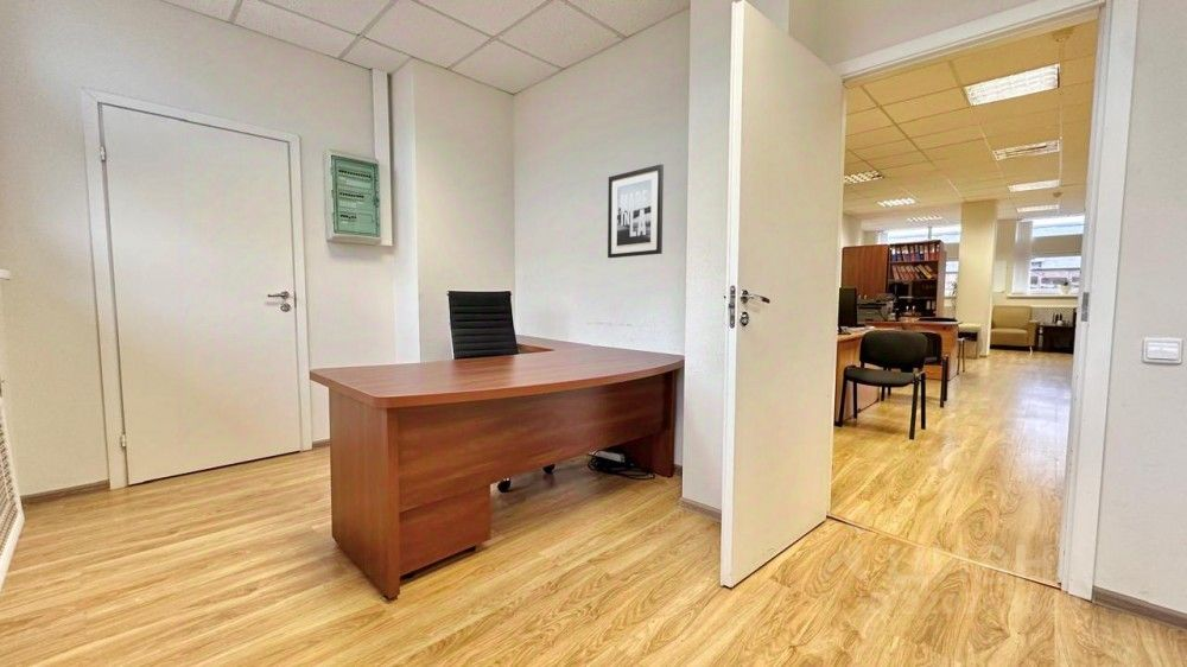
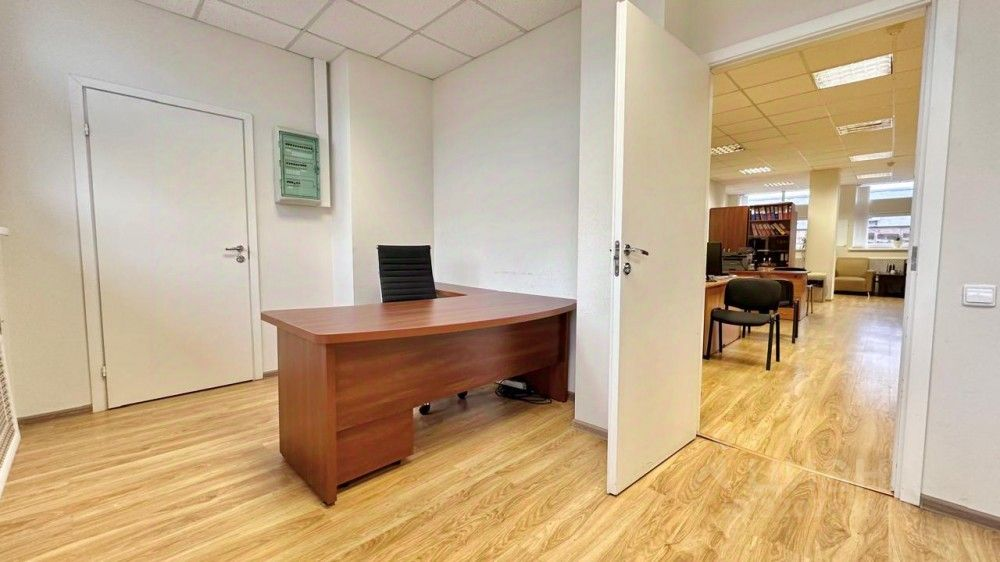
- wall art (634, 214)
